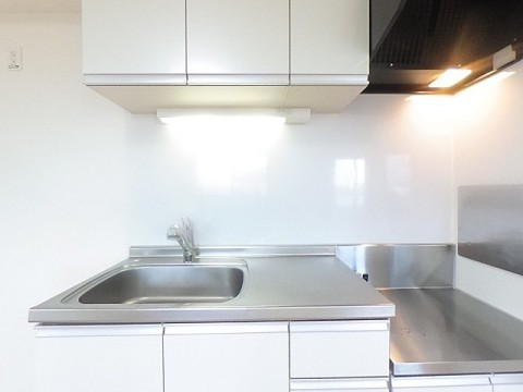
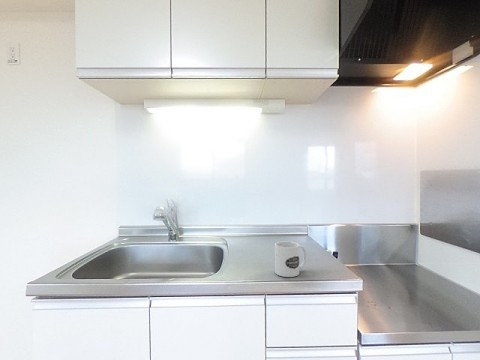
+ mug (291, 257)
